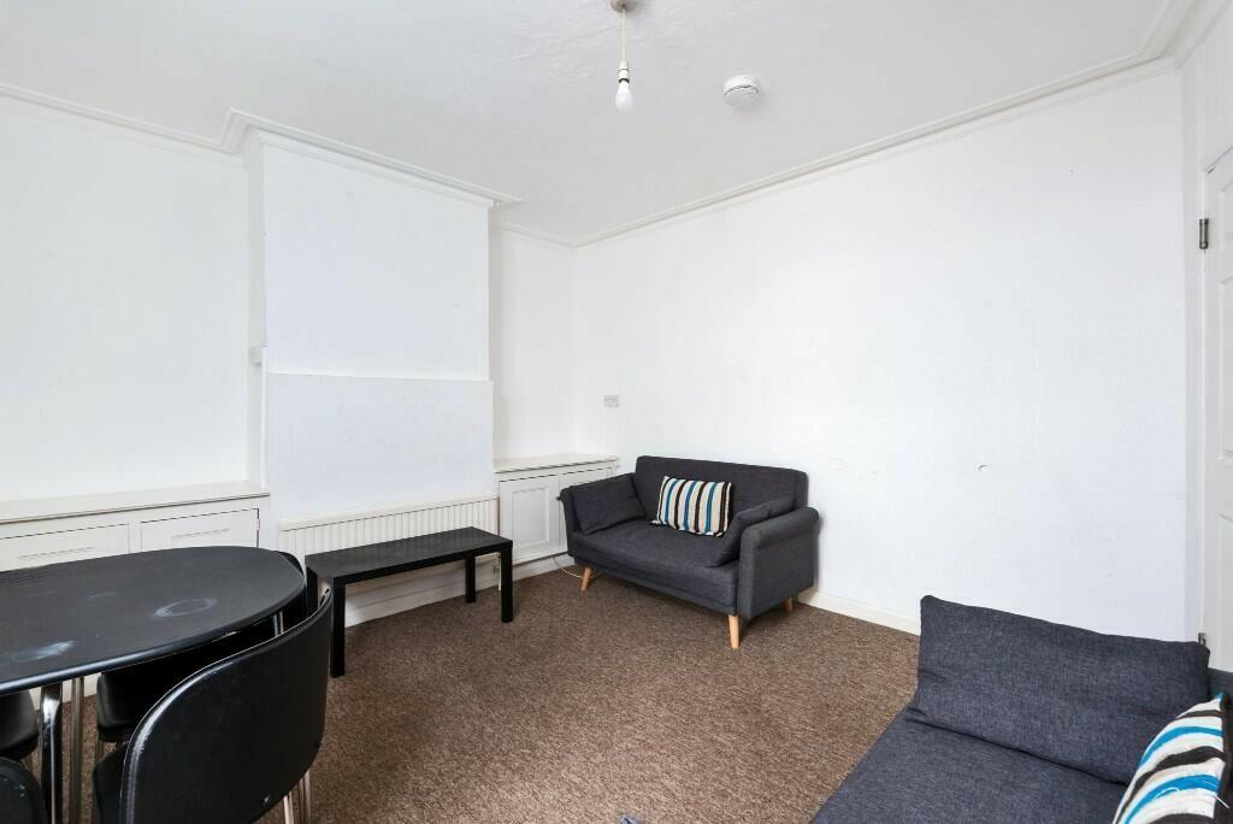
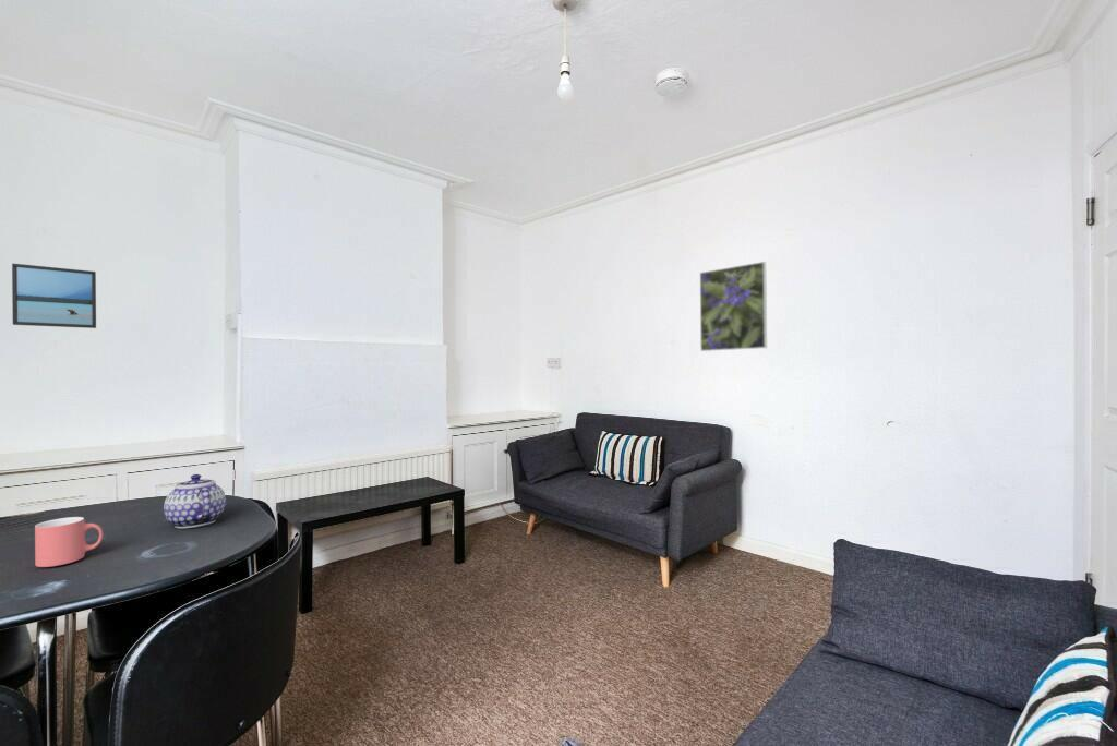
+ mug (70, 540)
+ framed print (56, 297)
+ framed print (732, 308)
+ teapot (195, 498)
